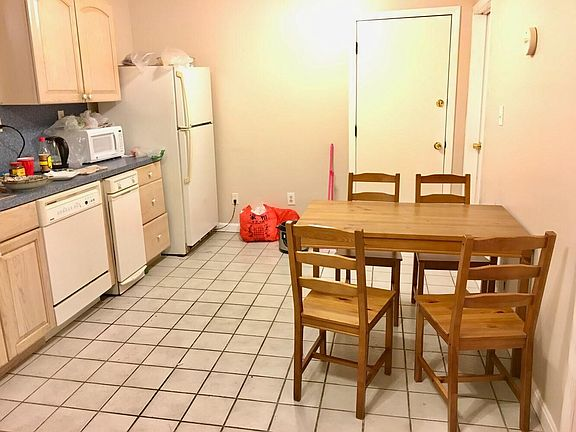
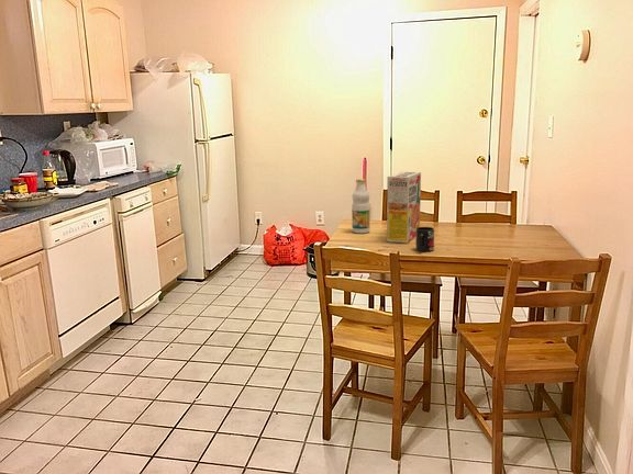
+ cereal box (403, 205)
+ mug (423, 239)
+ bottle (360, 205)
